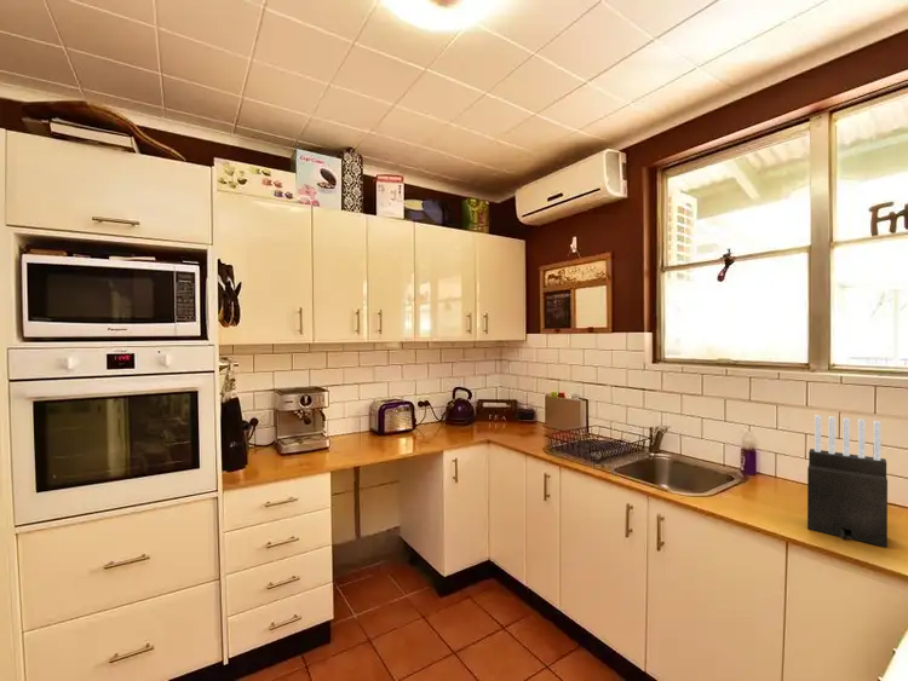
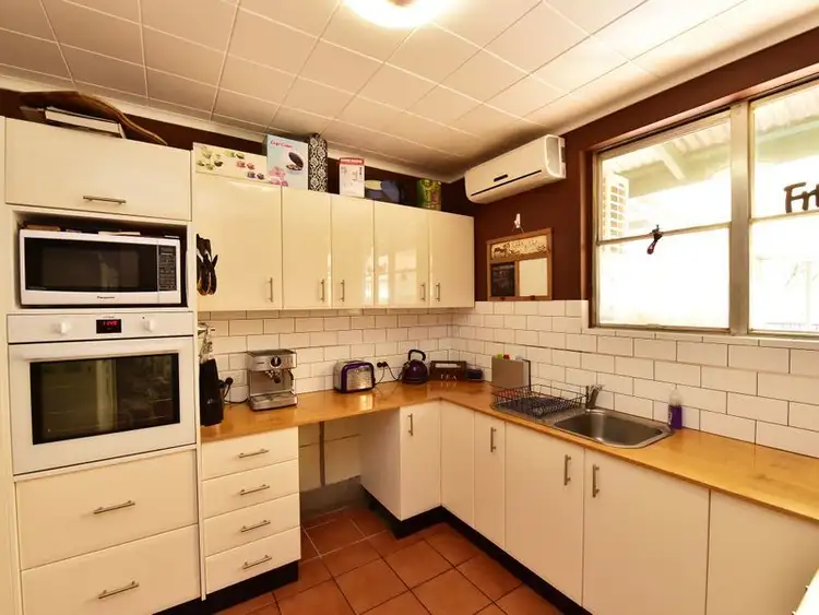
- knife block (845, 477)
